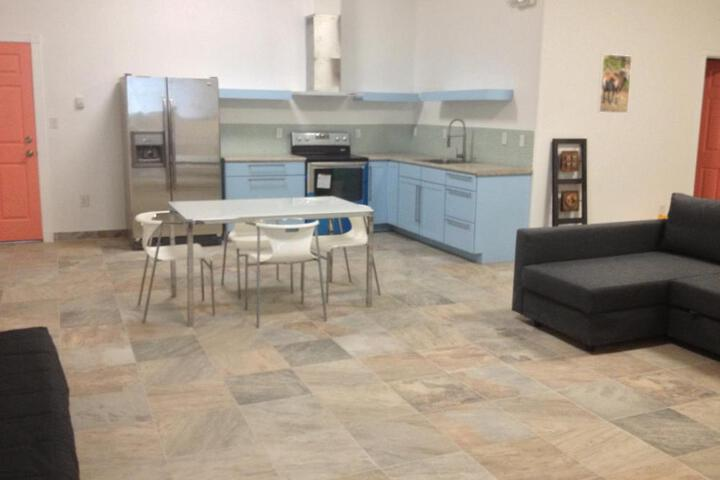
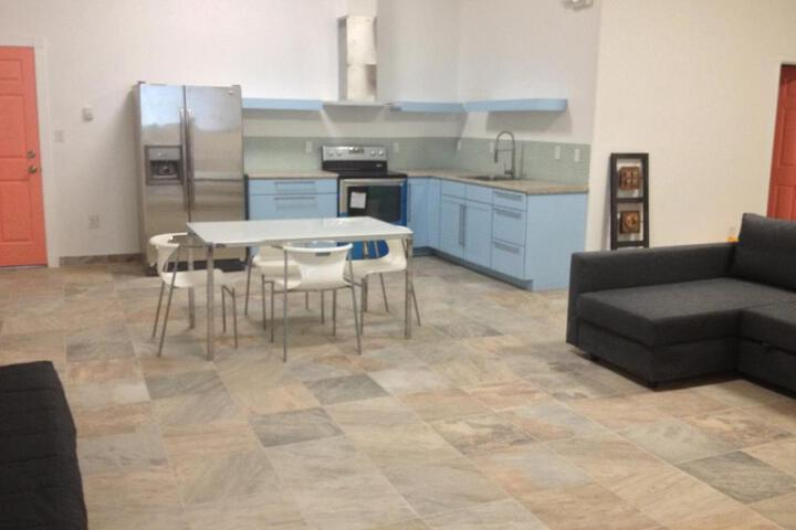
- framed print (614, 84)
